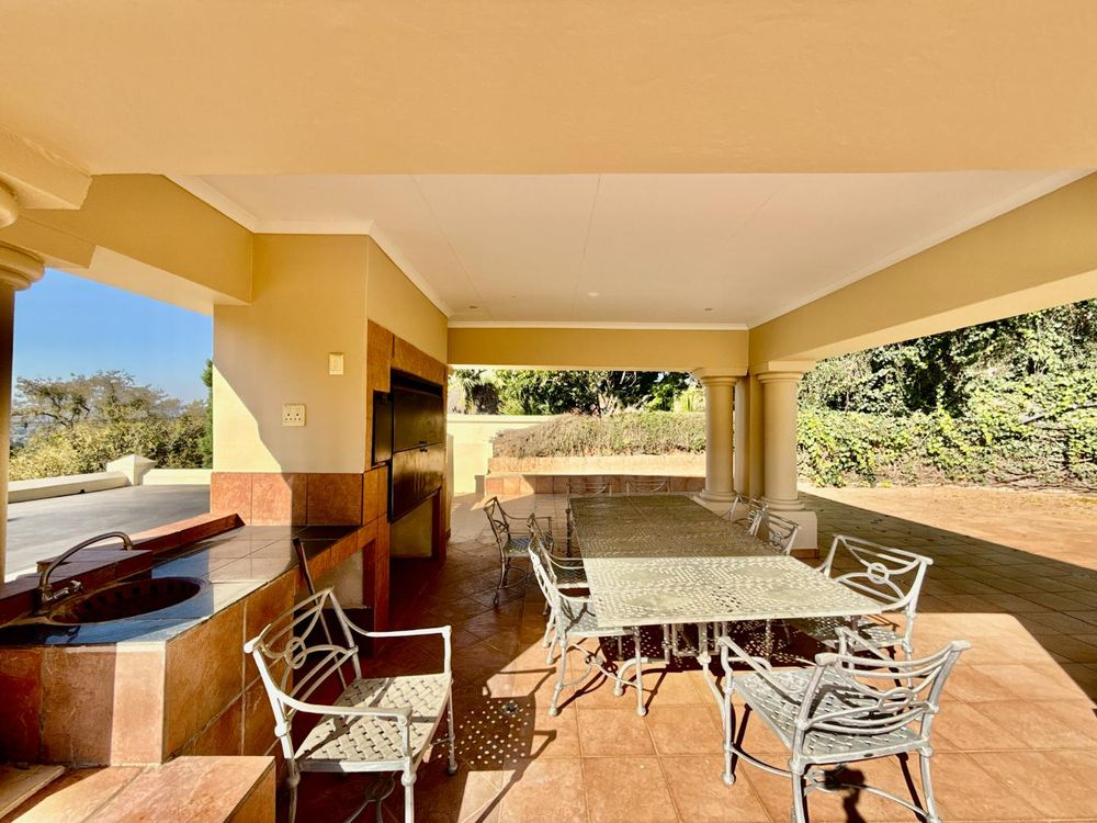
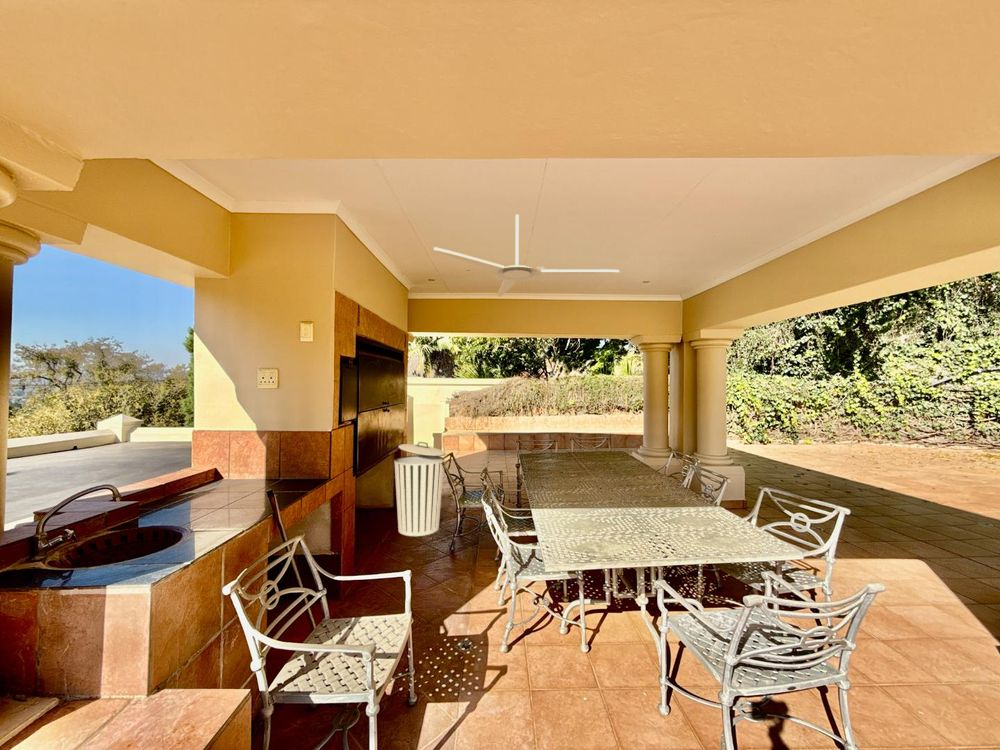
+ ceiling fan (518, 248)
+ trash can (420, 485)
